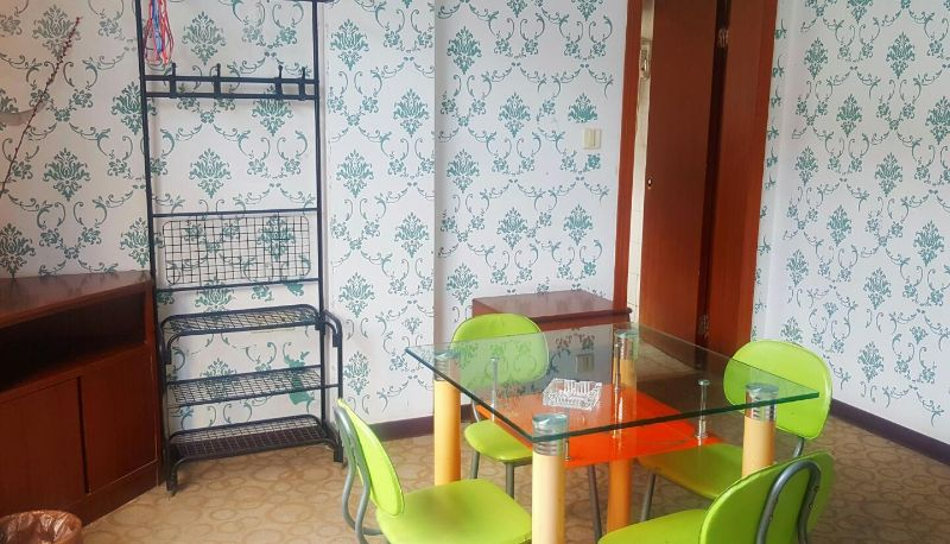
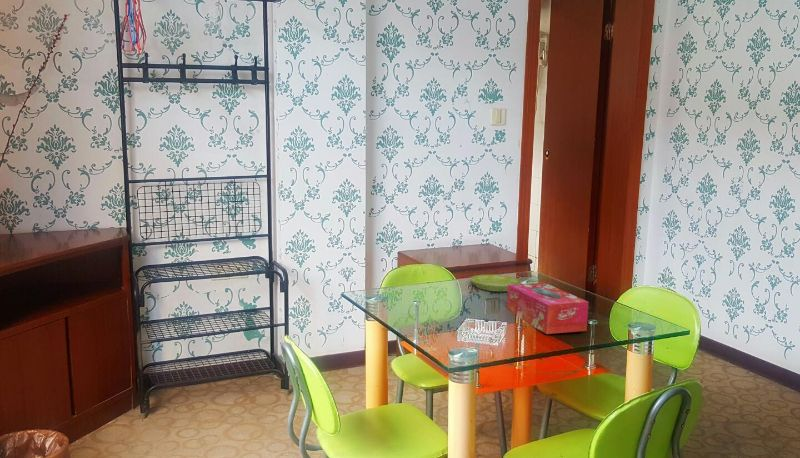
+ saucer (495, 283)
+ tissue box (545, 306)
